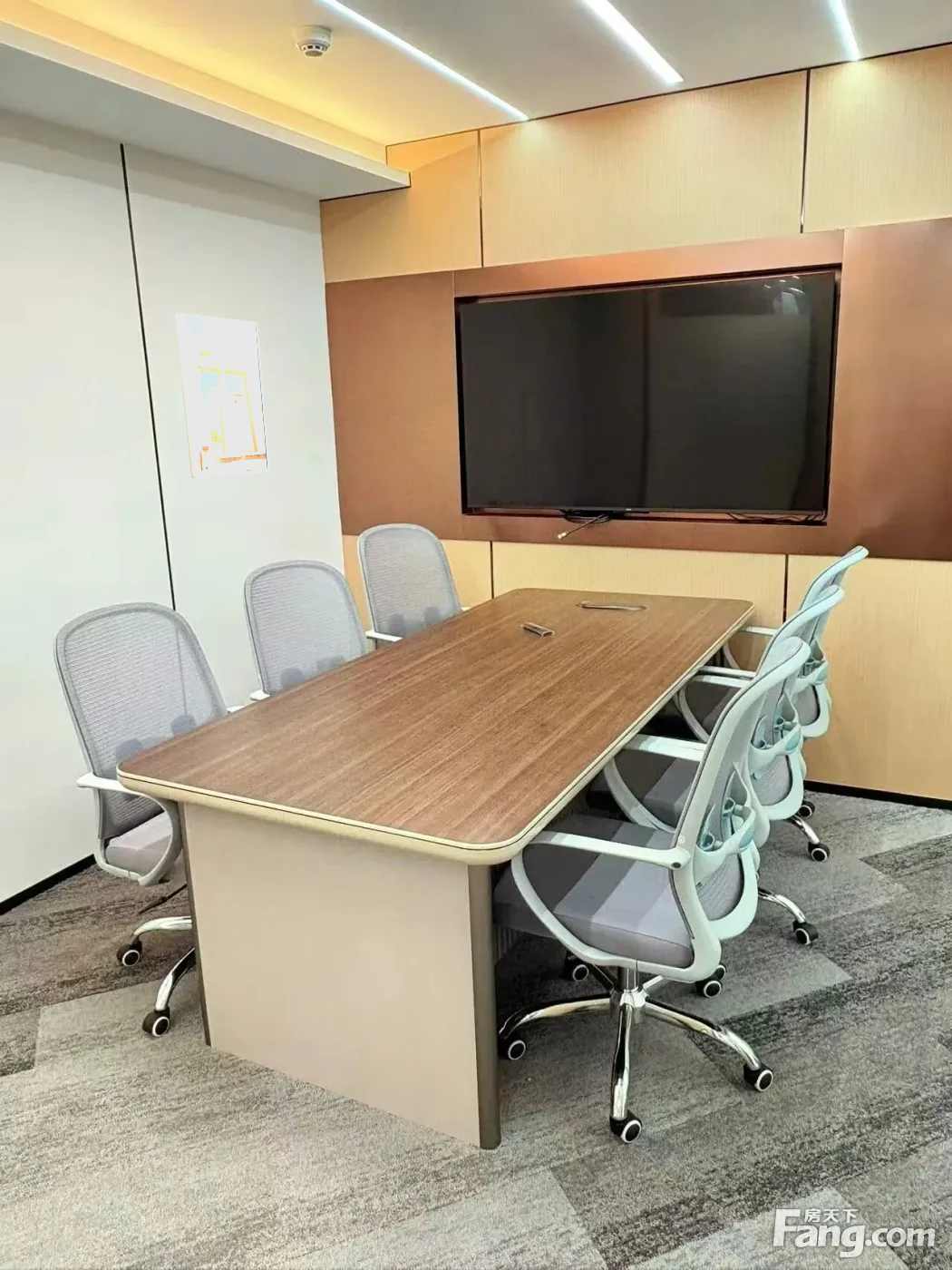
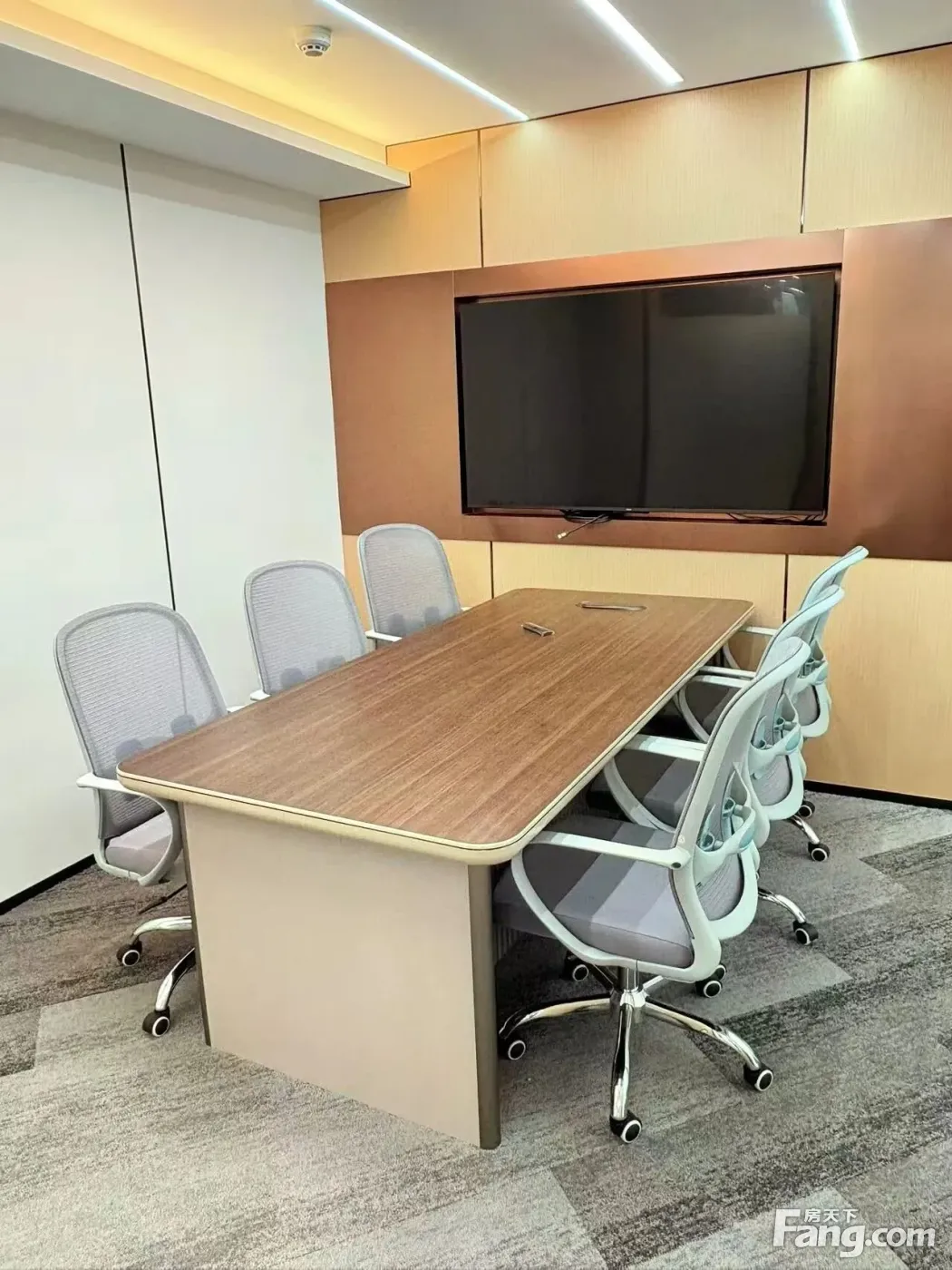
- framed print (225, 397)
